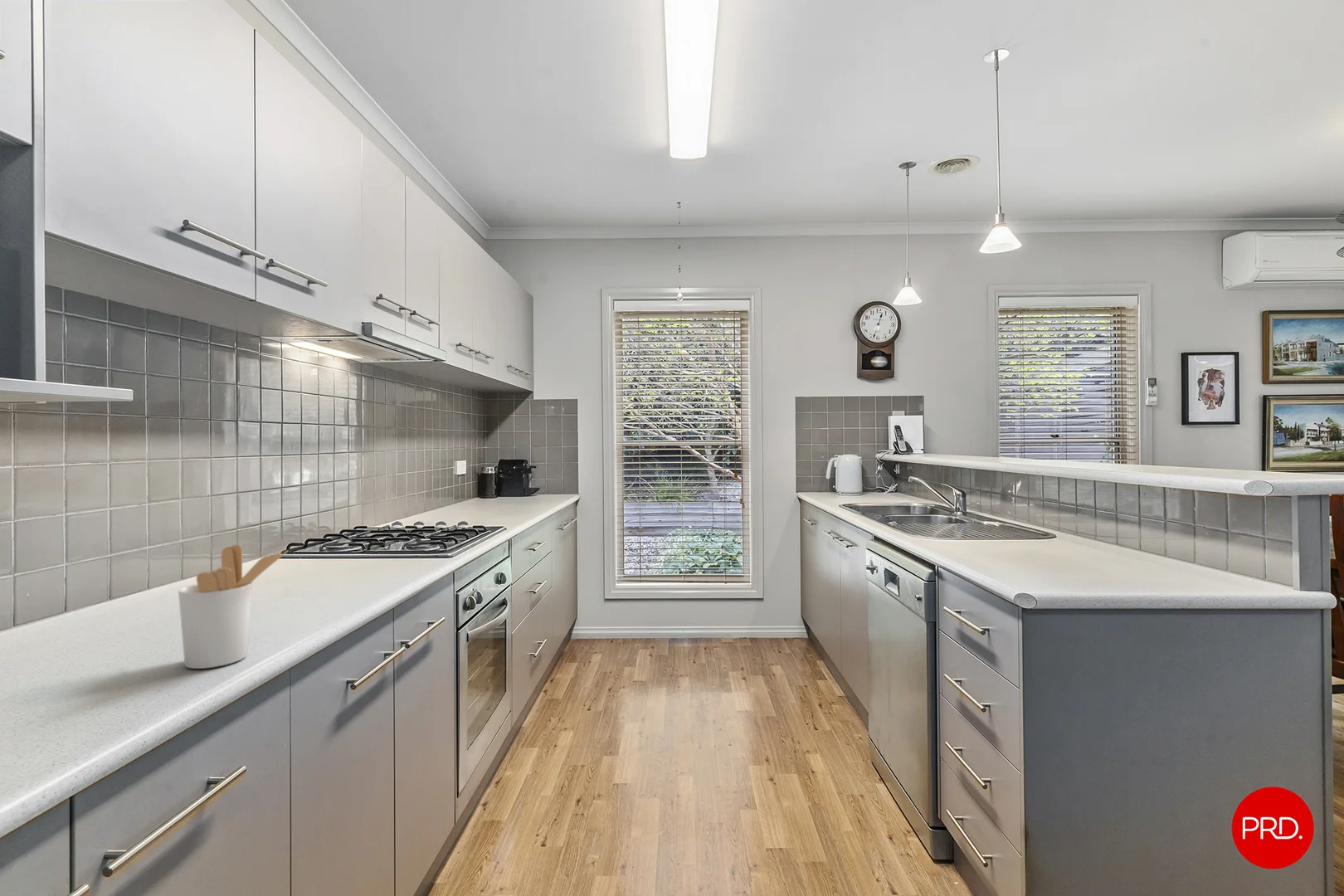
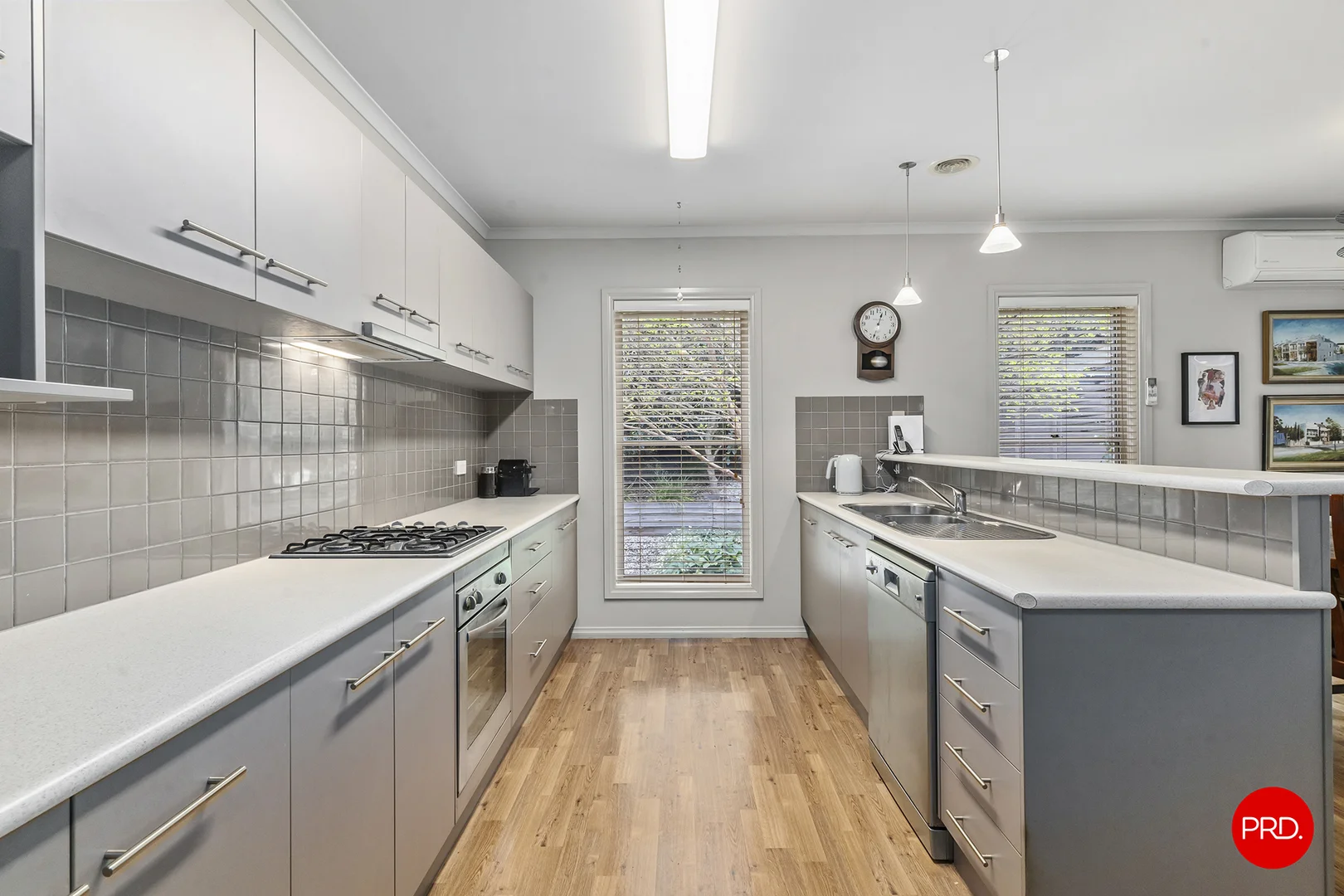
- utensil holder (235, 603)
